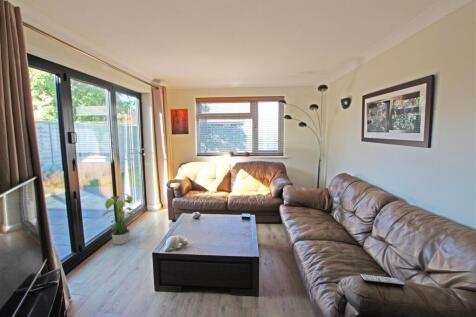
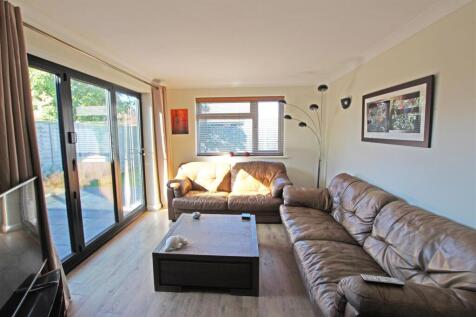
- potted plant (120, 219)
